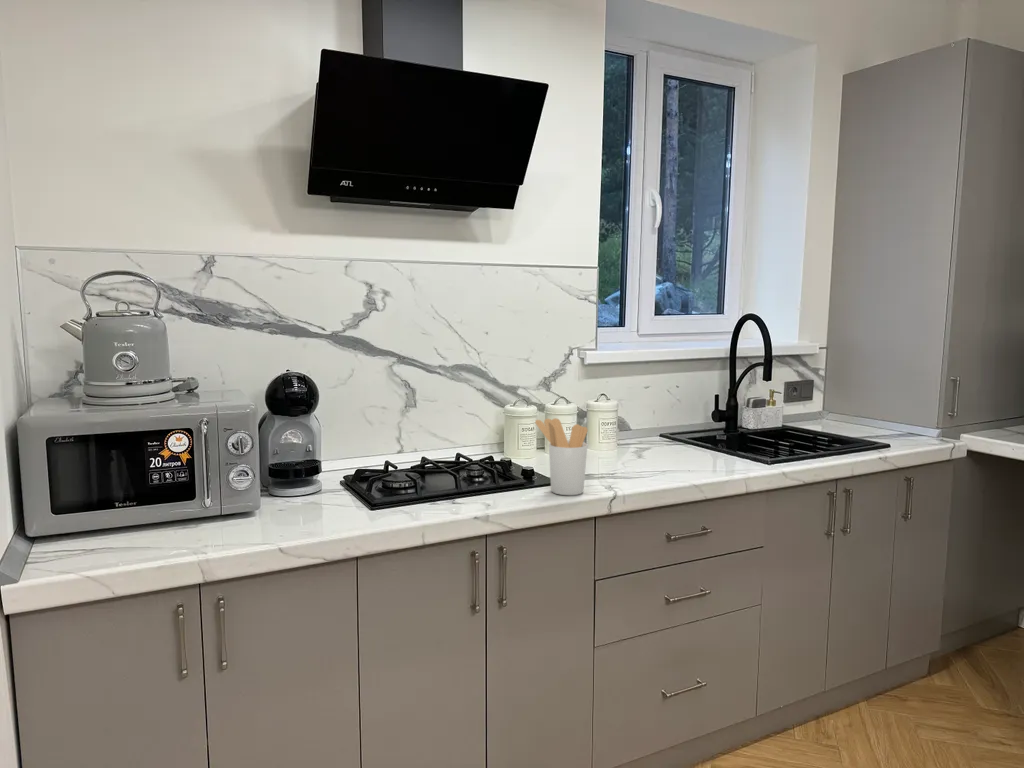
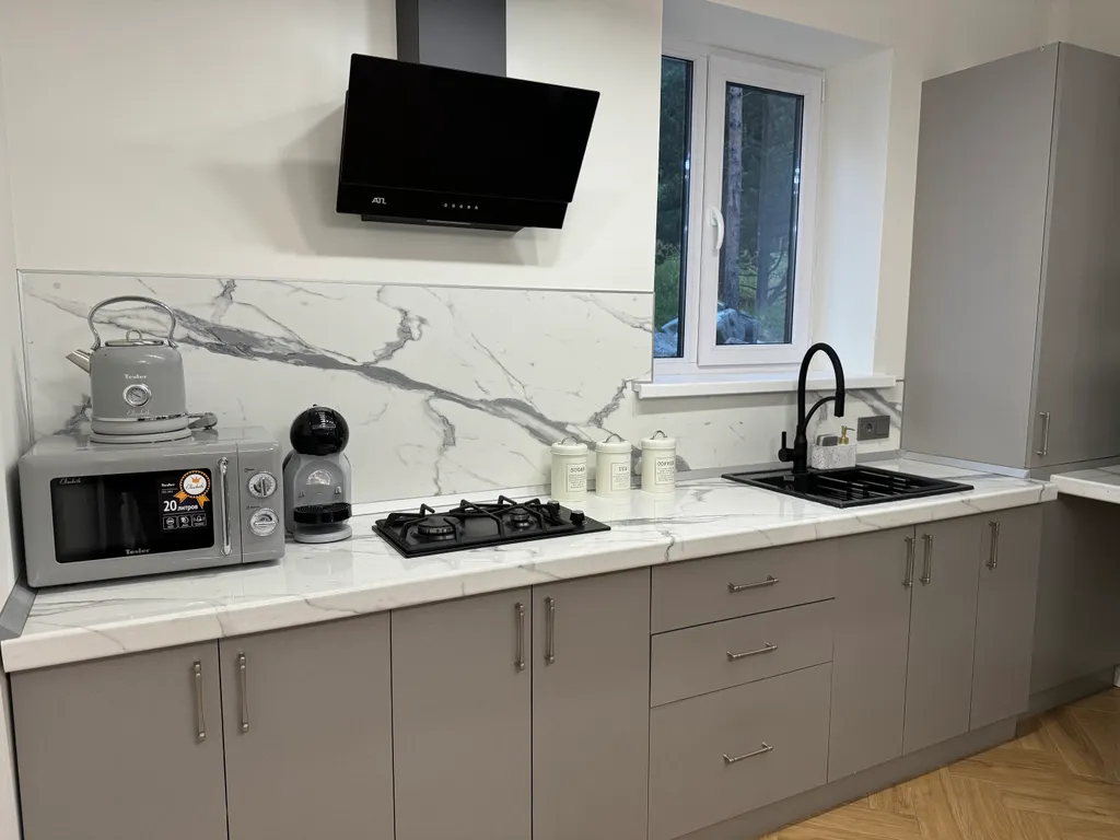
- utensil holder (561, 454)
